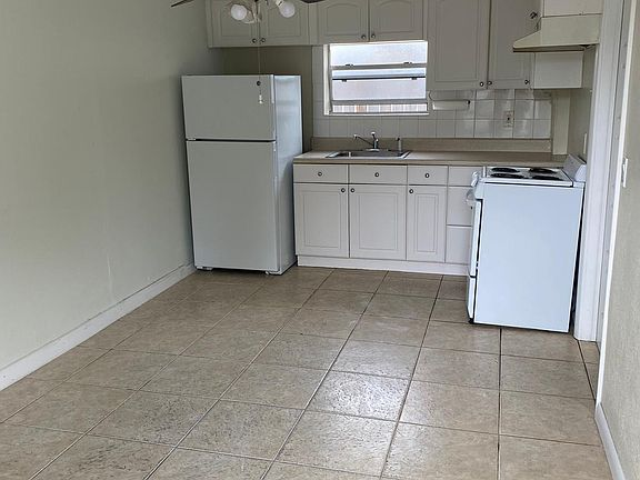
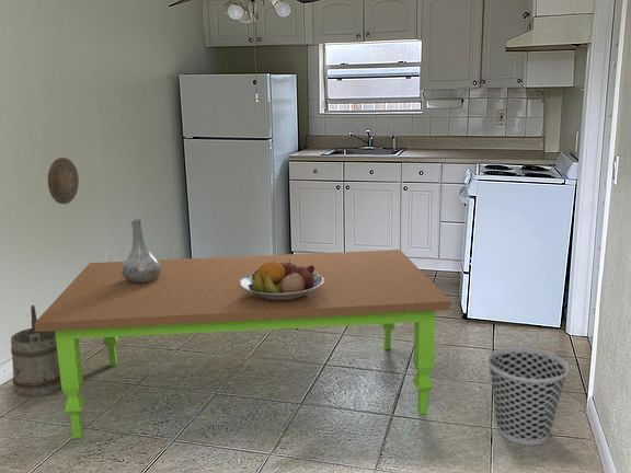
+ decorative plate (65, 181)
+ wastebasket (525, 397)
+ fruit bowl (280, 276)
+ bucket (37, 345)
+ vase (139, 250)
+ dining table (250, 330)
